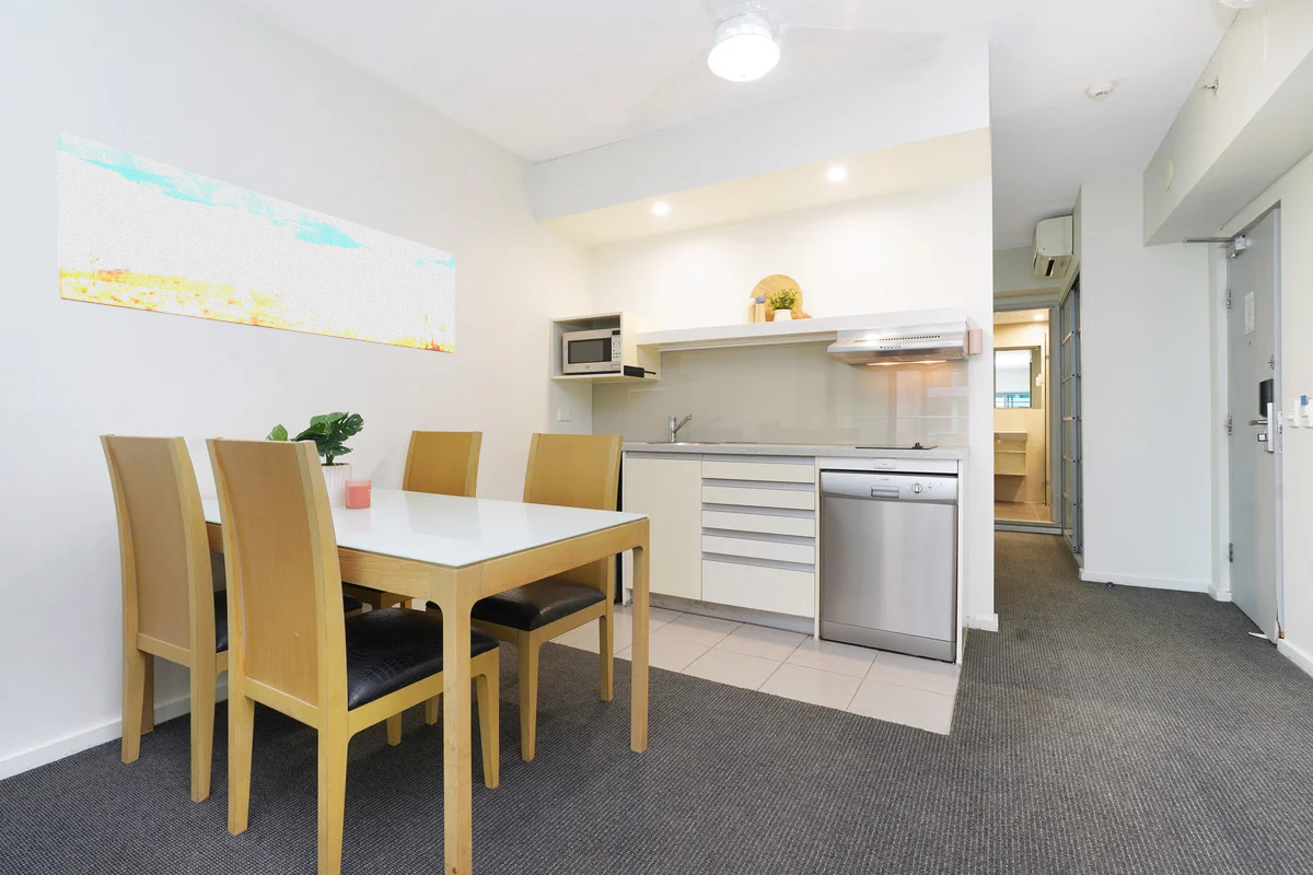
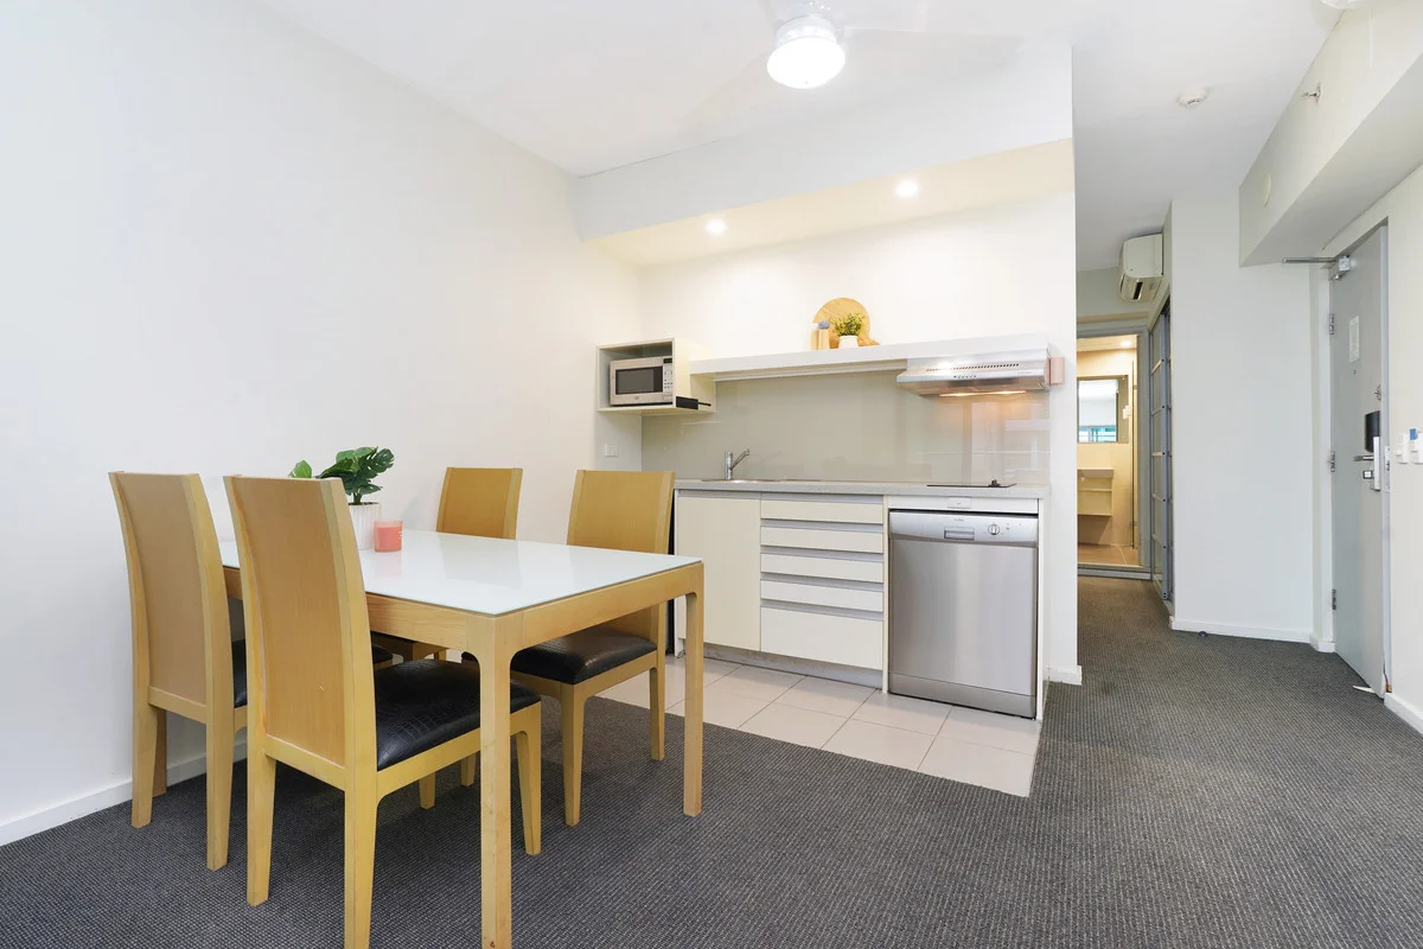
- wall art (304, 271)
